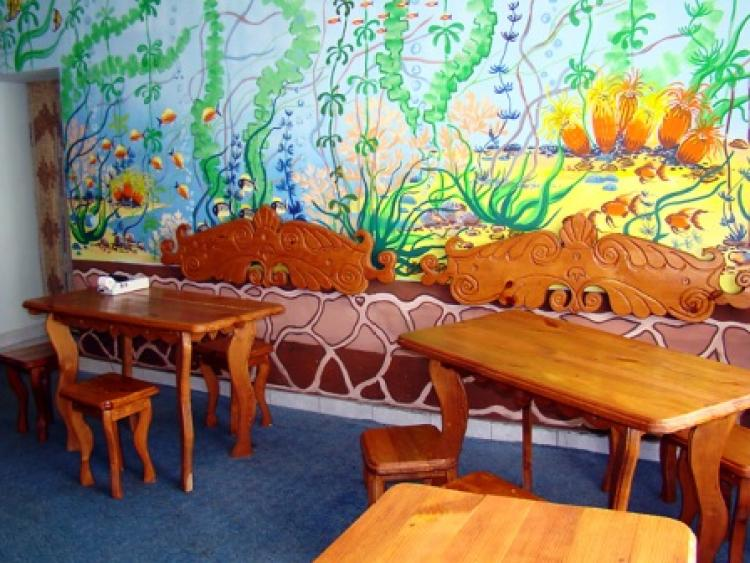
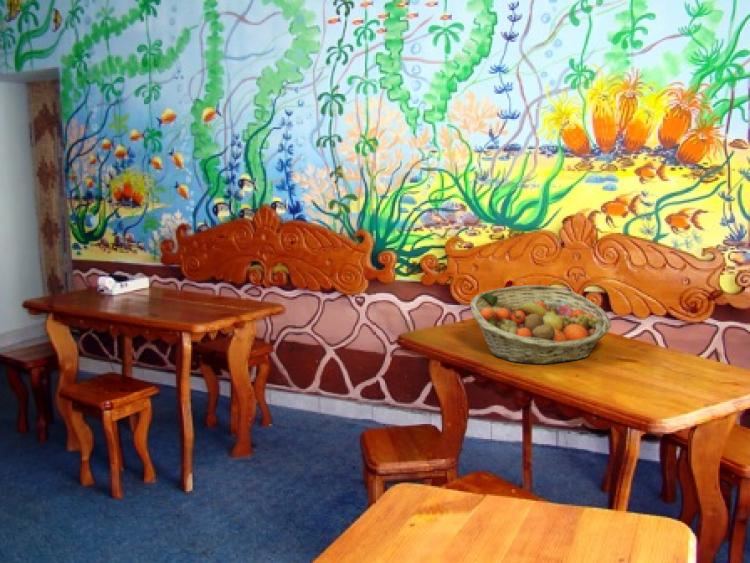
+ fruit basket (538, 323)
